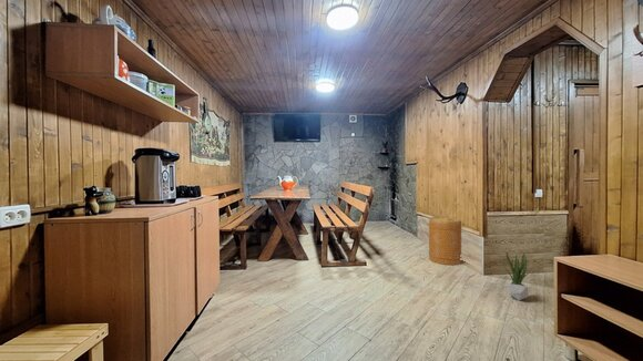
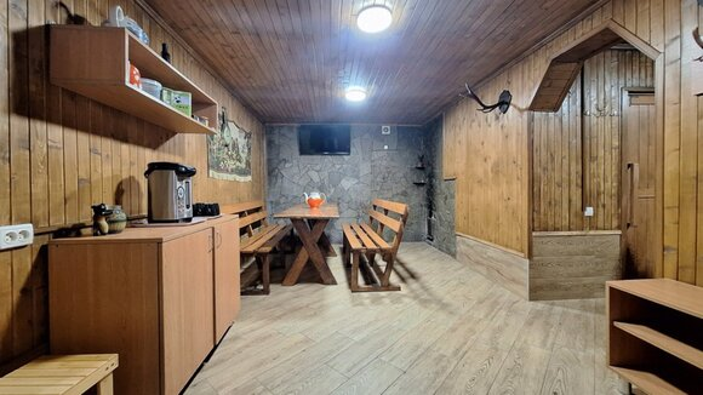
- basket (445, 239)
- potted plant (518, 275)
